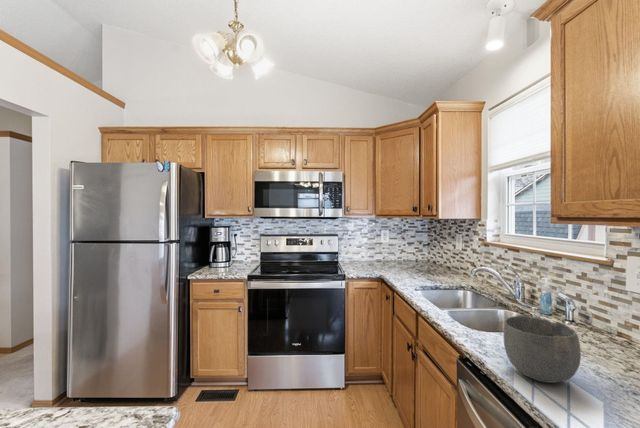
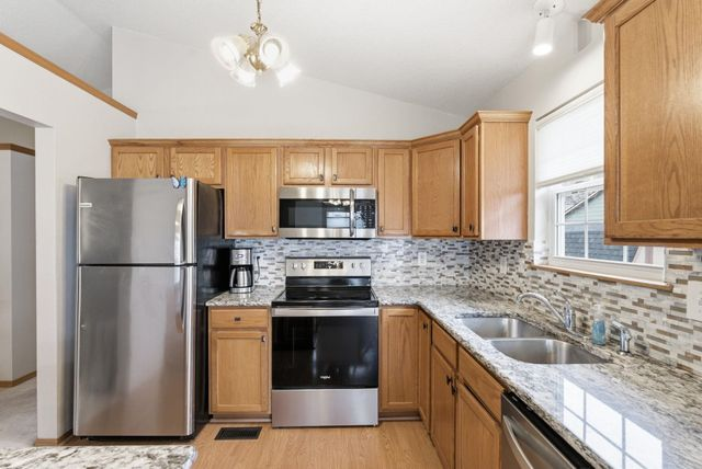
- bowl (539, 349)
